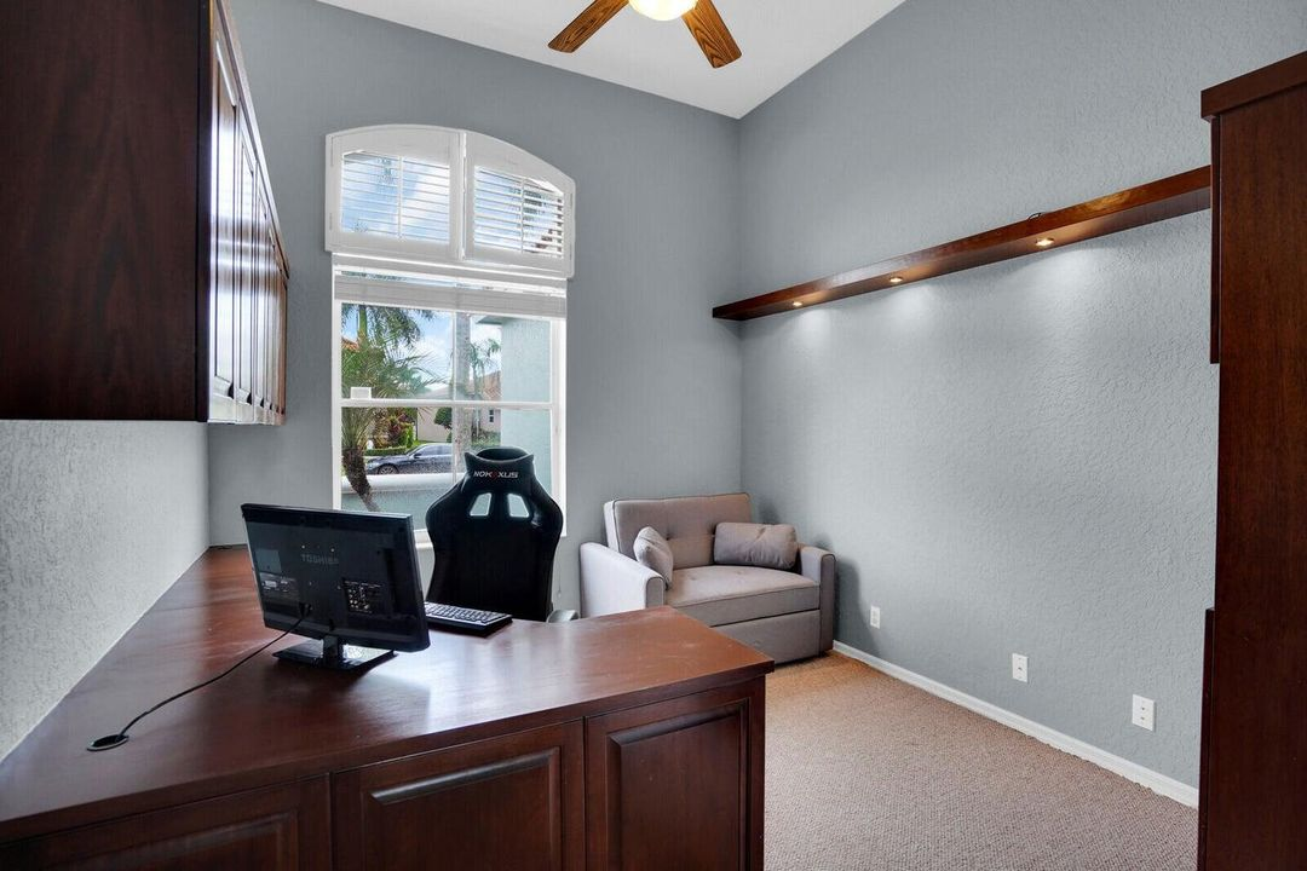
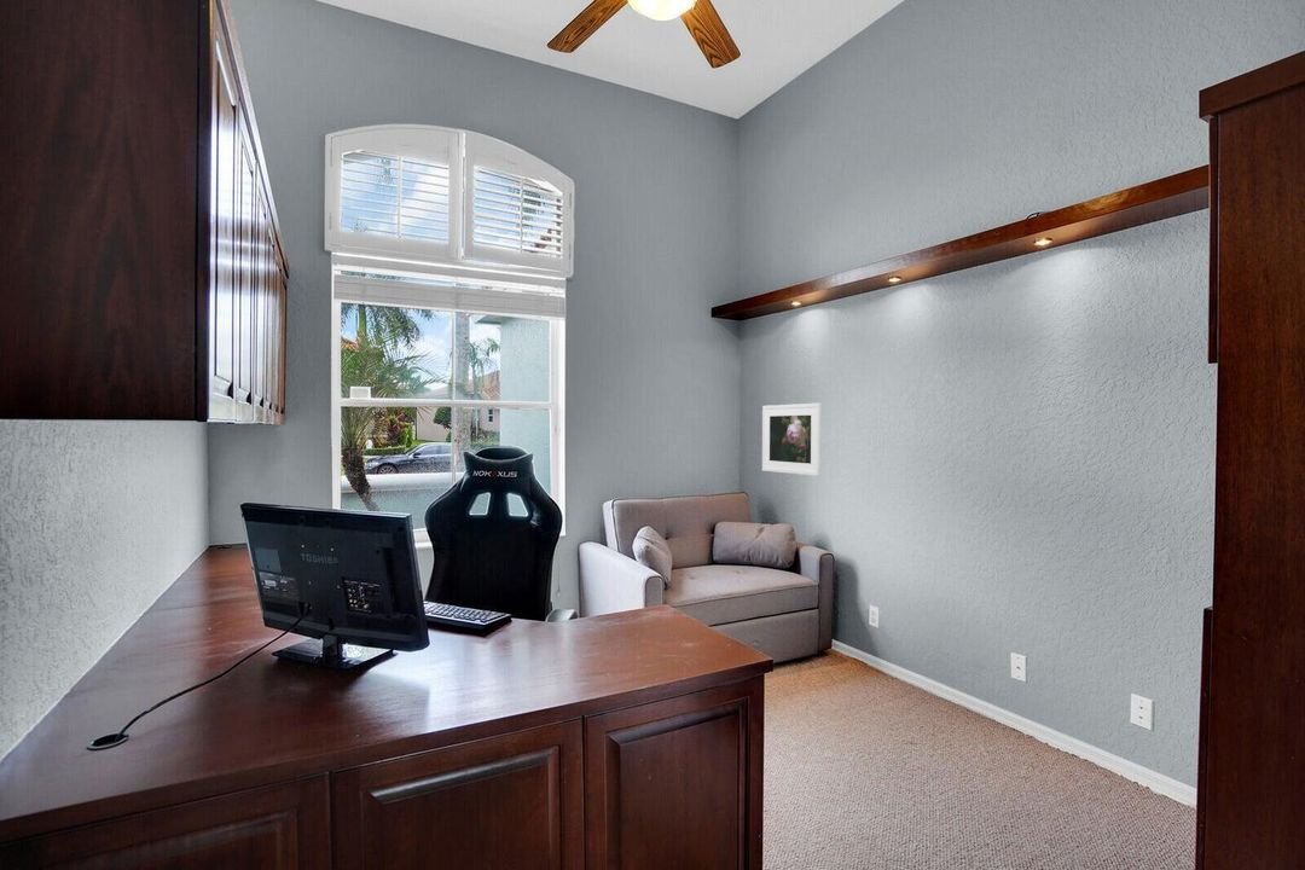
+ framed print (789, 439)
